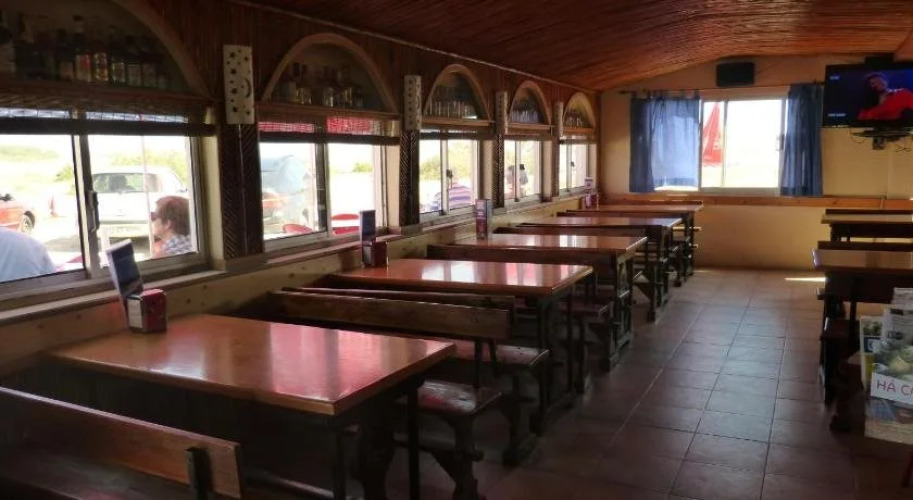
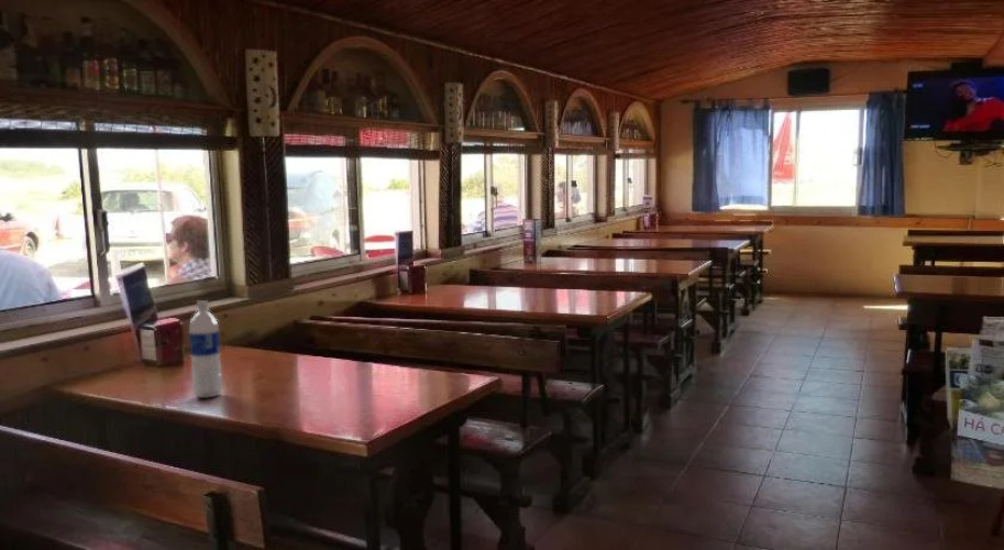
+ water bottle (205, 349)
